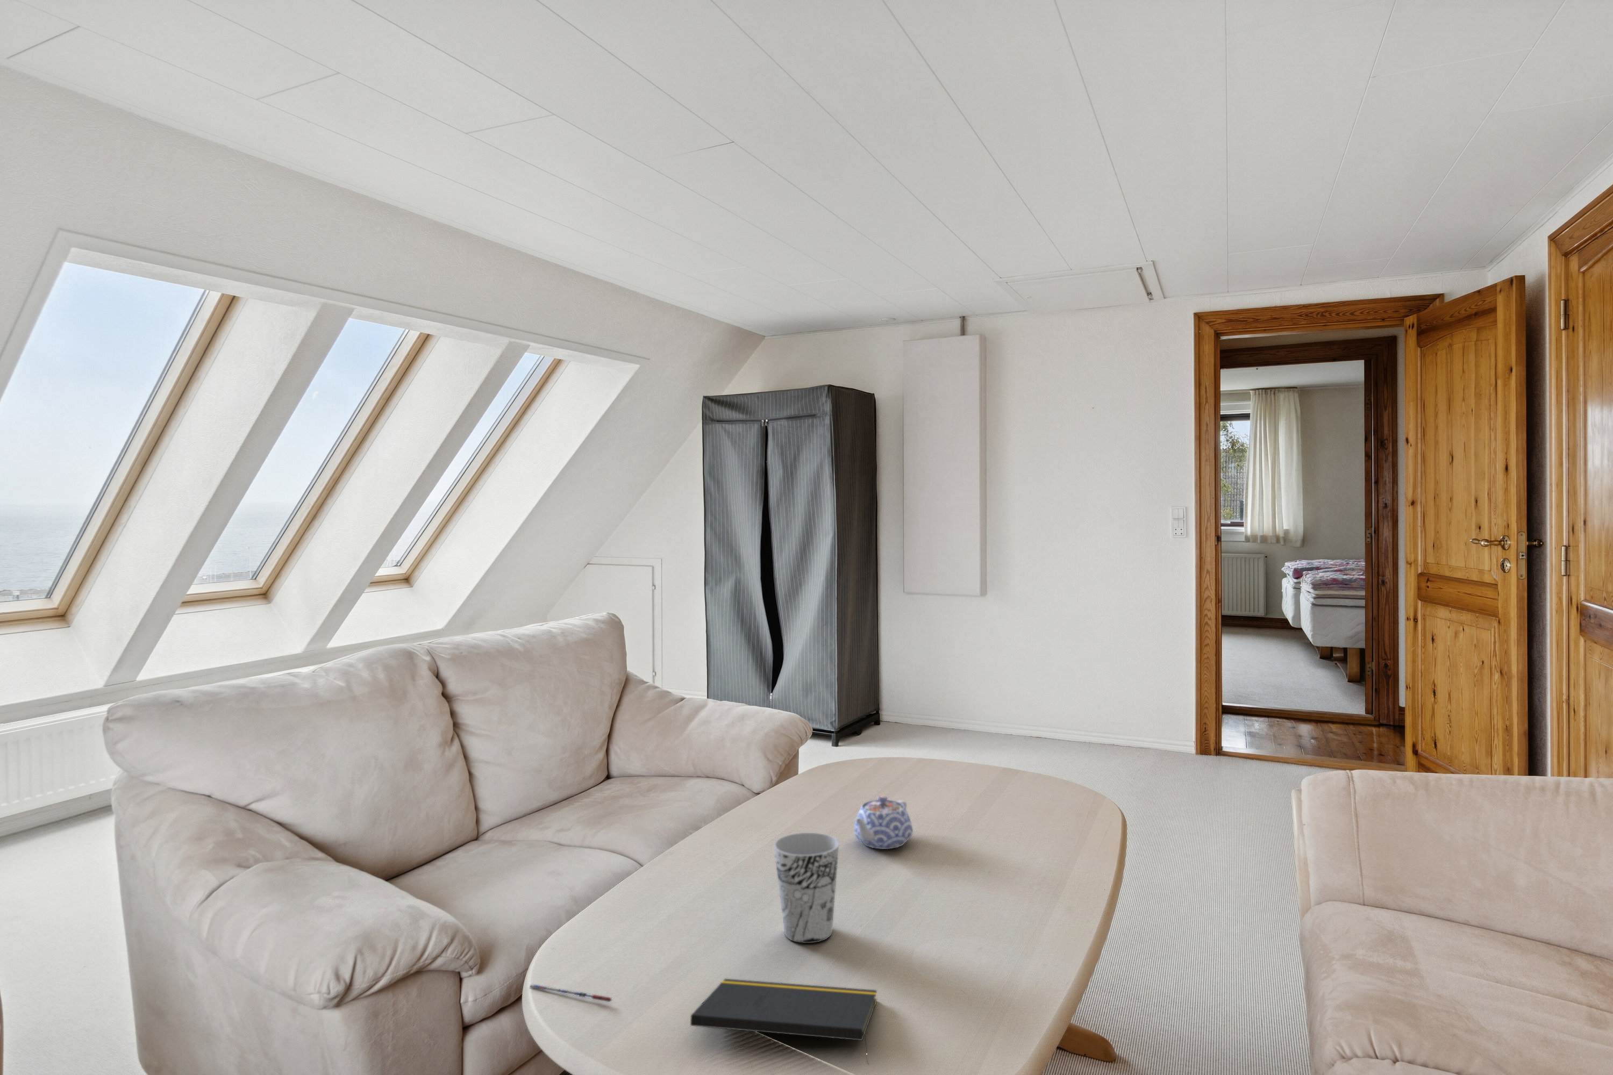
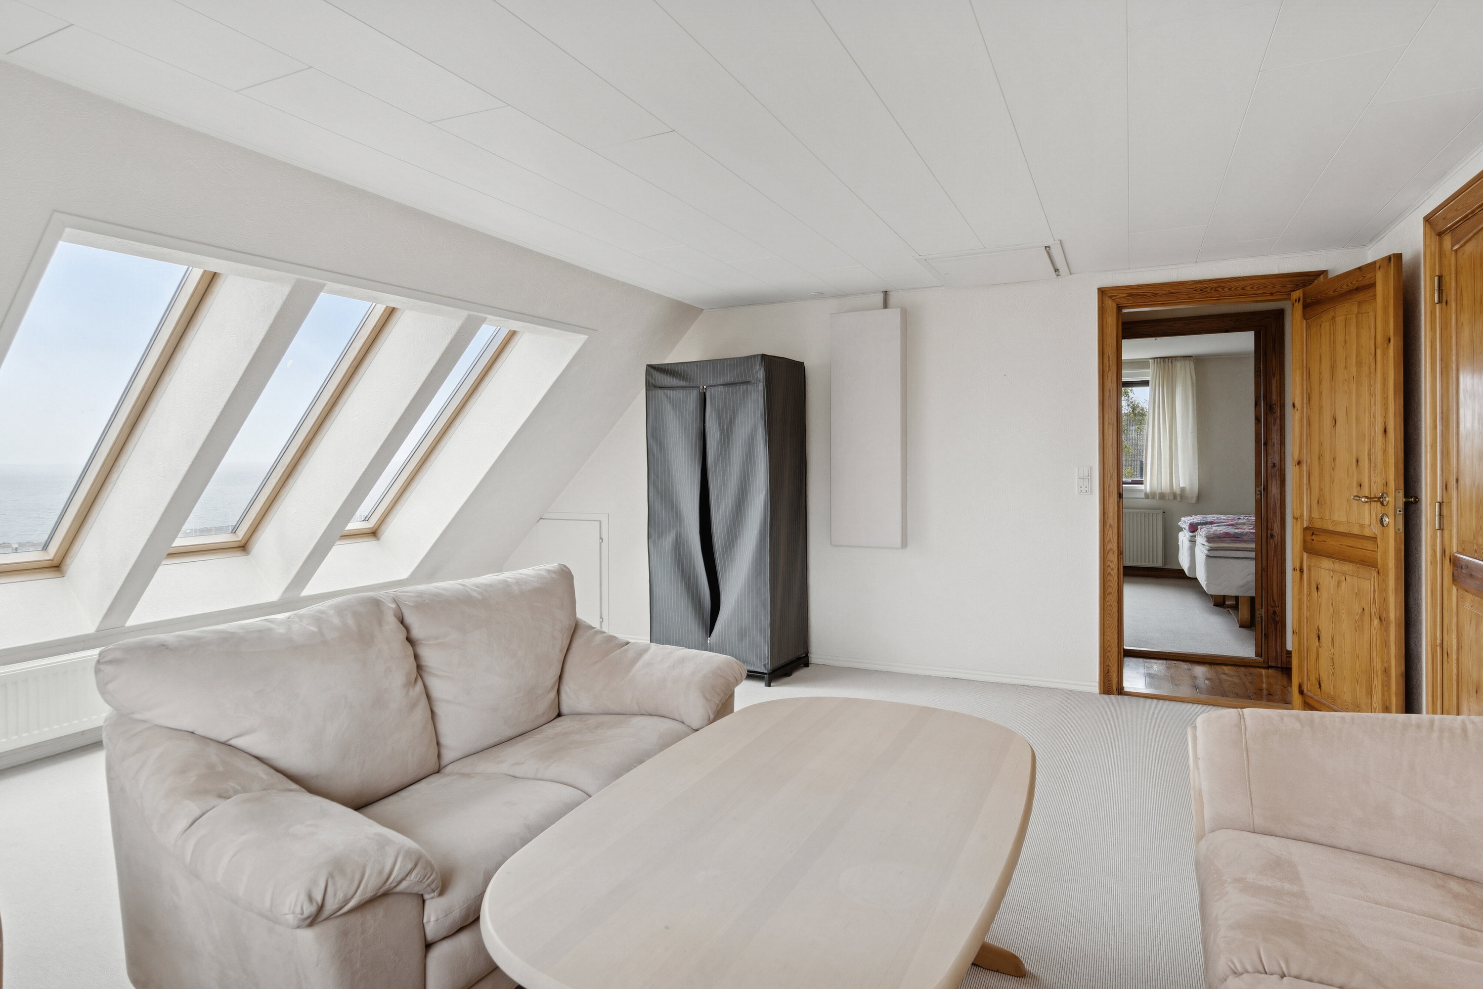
- cup (806, 888)
- pen (570, 992)
- teapot (881, 821)
- notepad (787, 1008)
